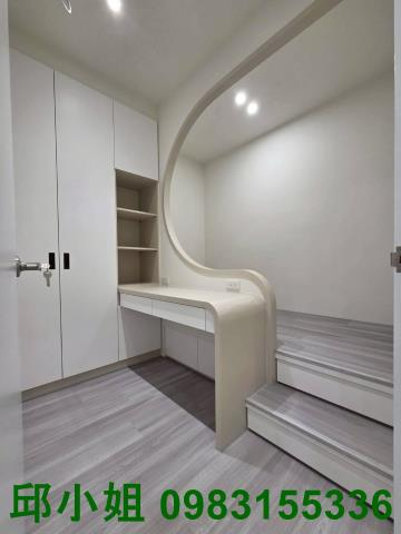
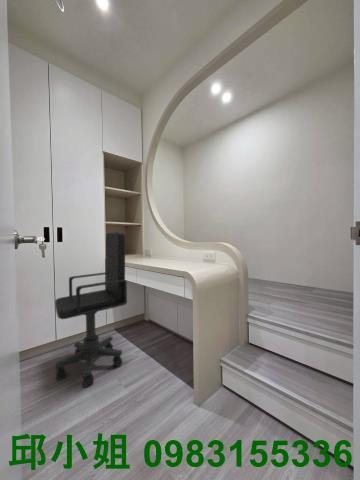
+ office chair (89, 299)
